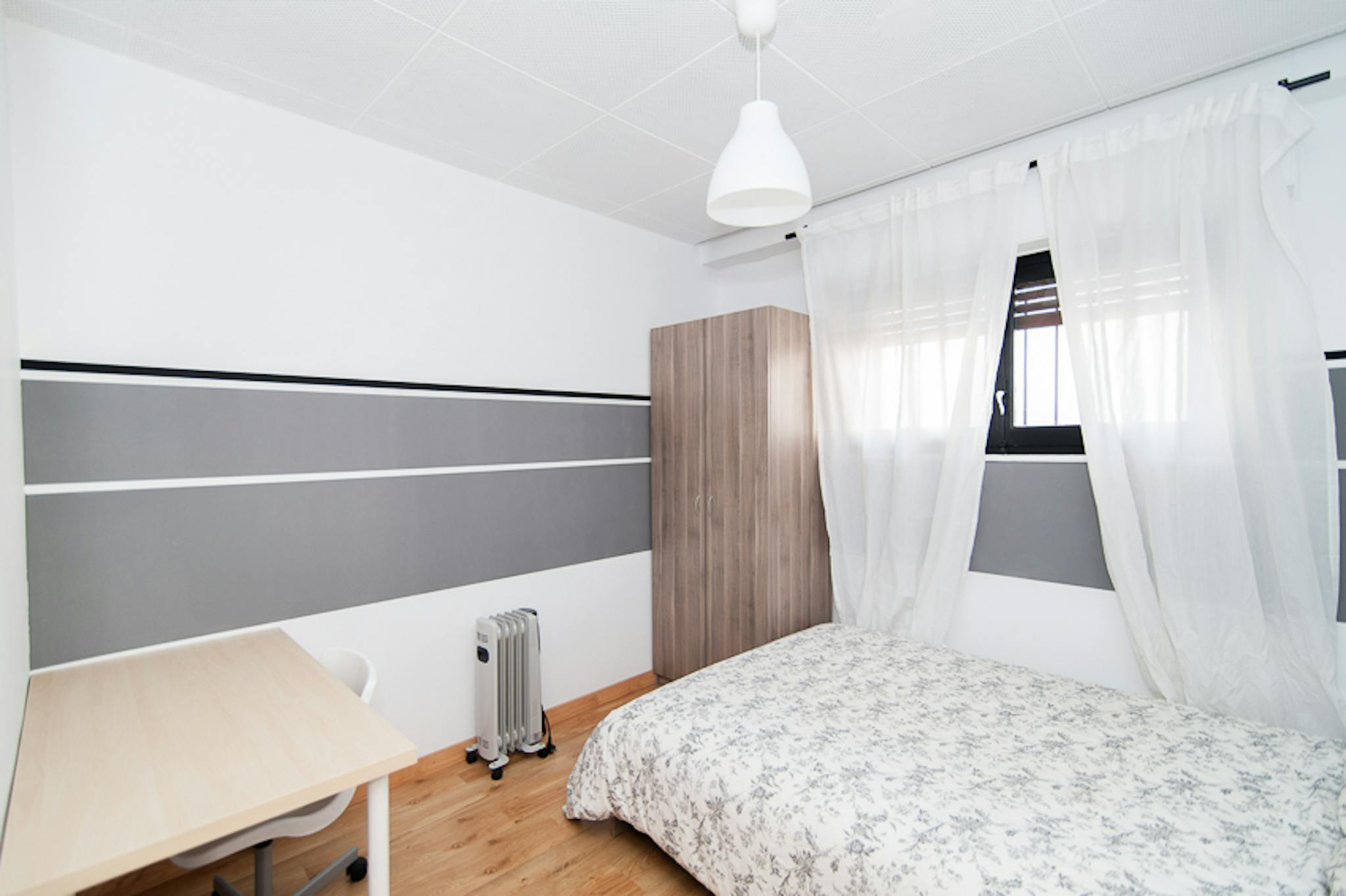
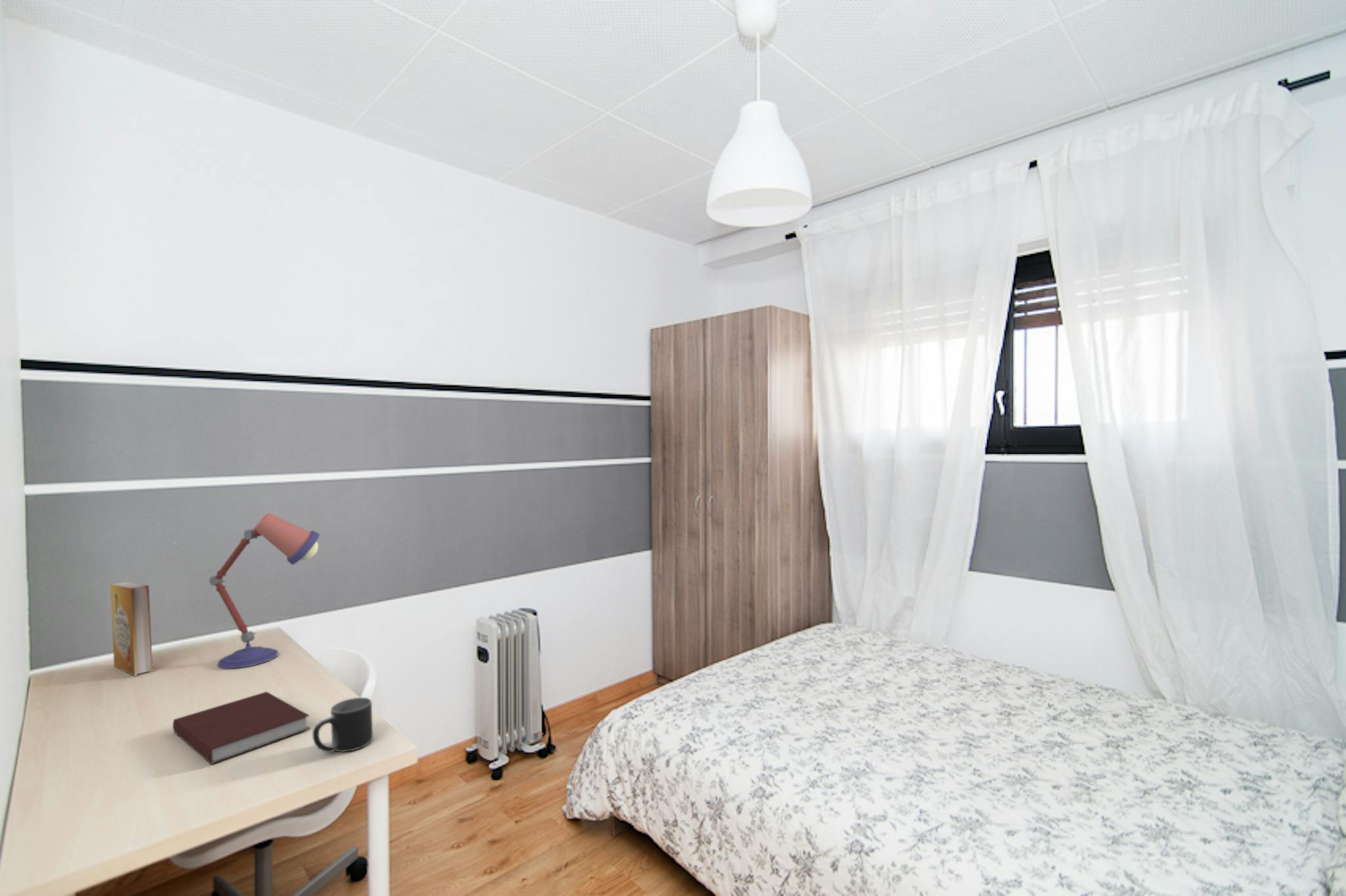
+ notebook (241, 724)
+ book (131, 626)
+ mug (342, 727)
+ desk lamp (288, 561)
